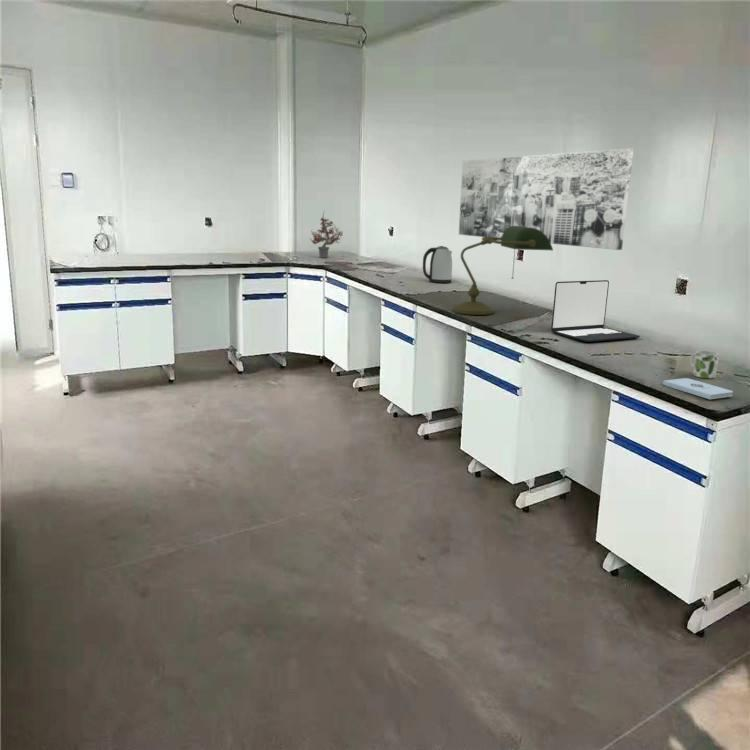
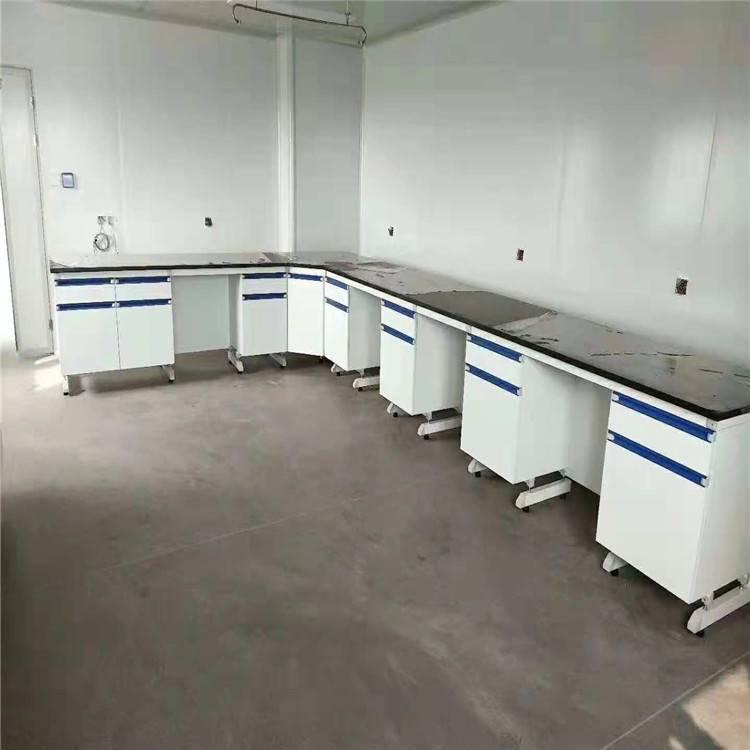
- wall art (531, 199)
- mug (702, 363)
- potted plant (323, 233)
- laptop (598, 309)
- kettle (437, 264)
- desk lamp (513, 269)
- notepad (697, 388)
